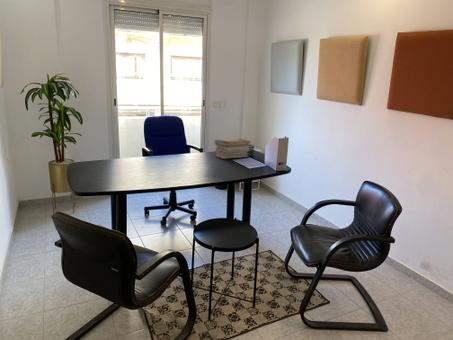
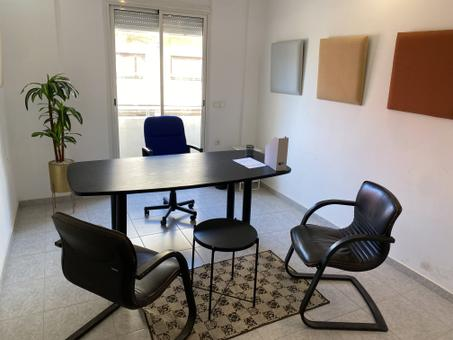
- book stack (232, 148)
